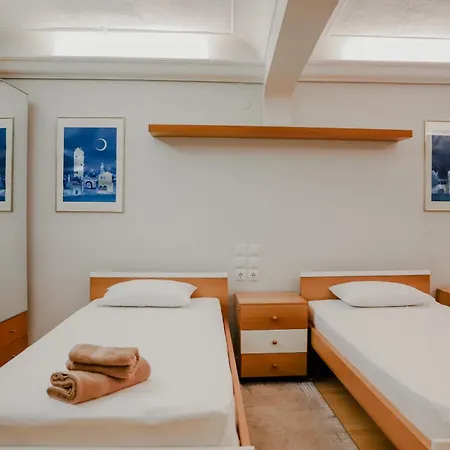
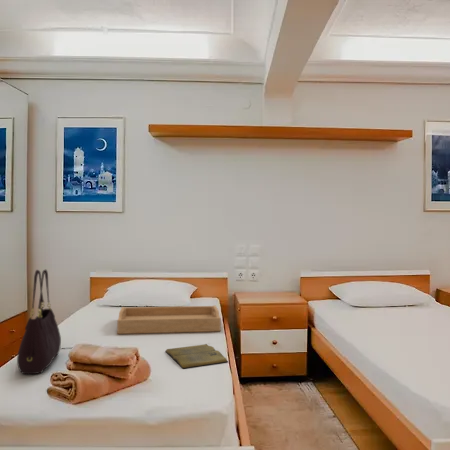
+ handbag (40, 316)
+ book (195, 353)
+ serving tray (169, 316)
